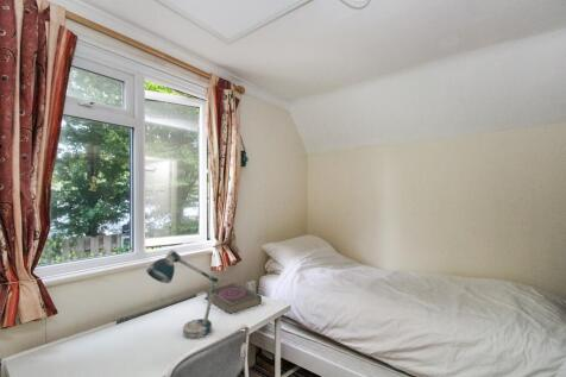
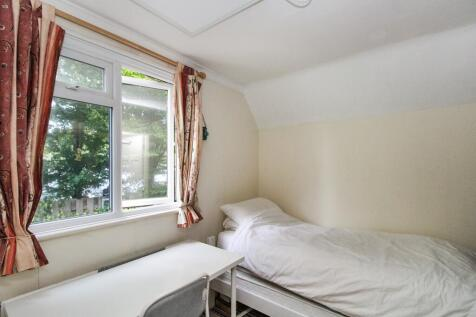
- book (232, 296)
- desk lamp (170, 281)
